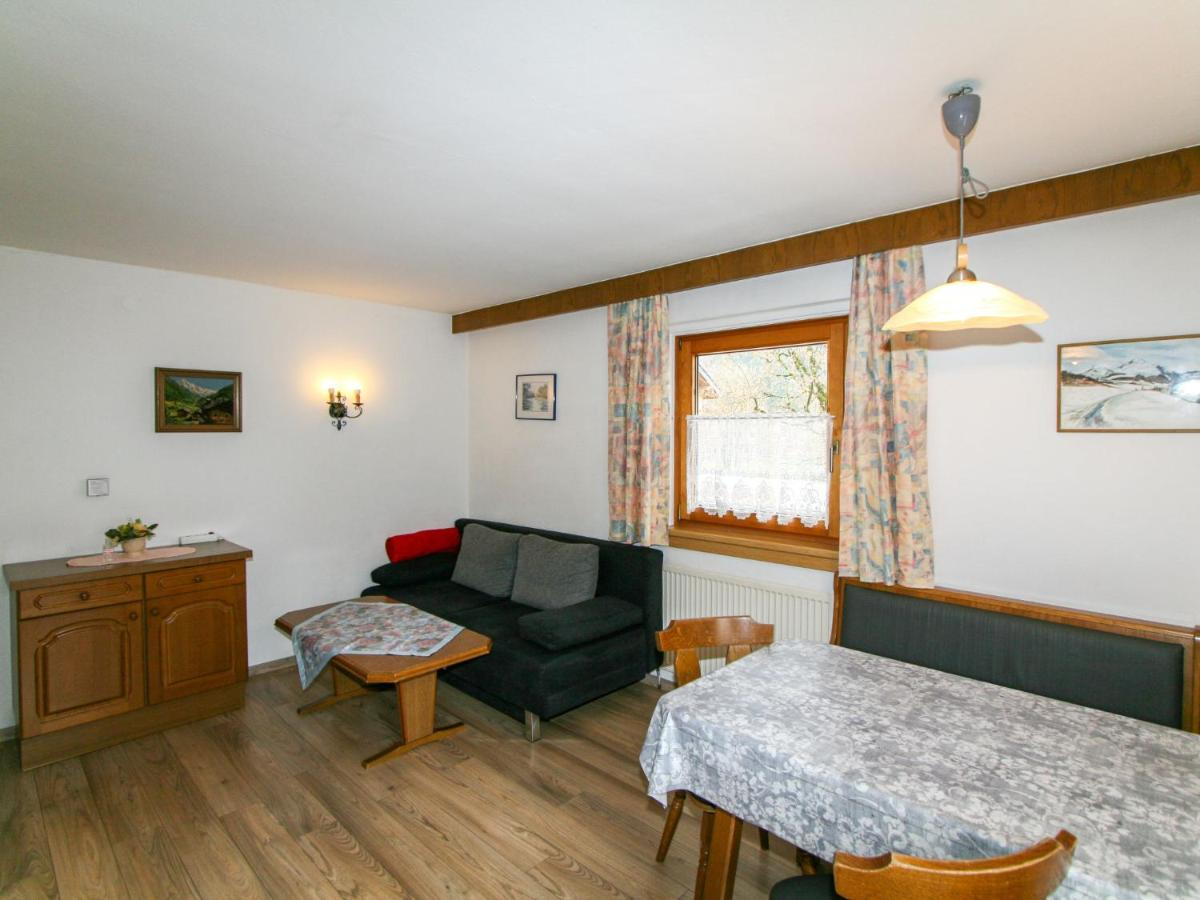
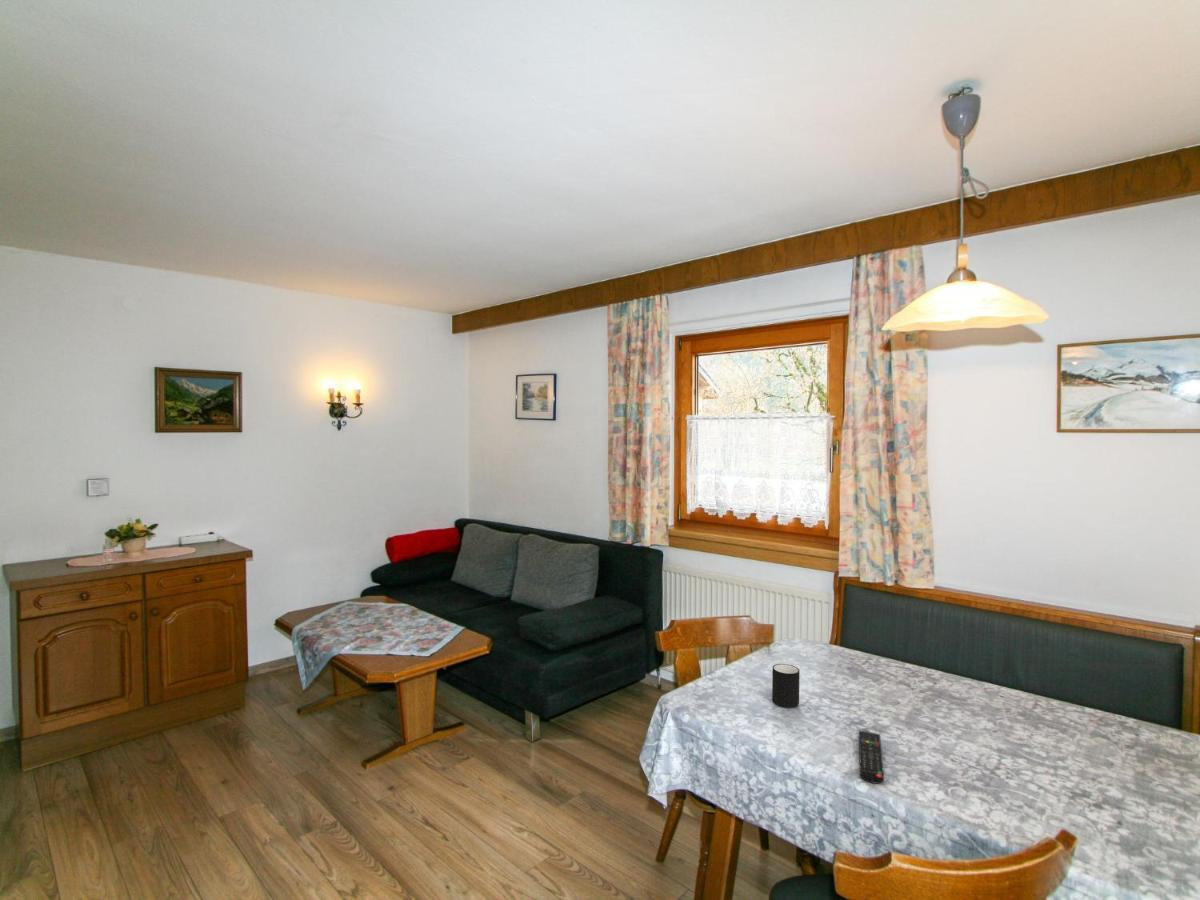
+ mug (787, 683)
+ remote control (870, 755)
